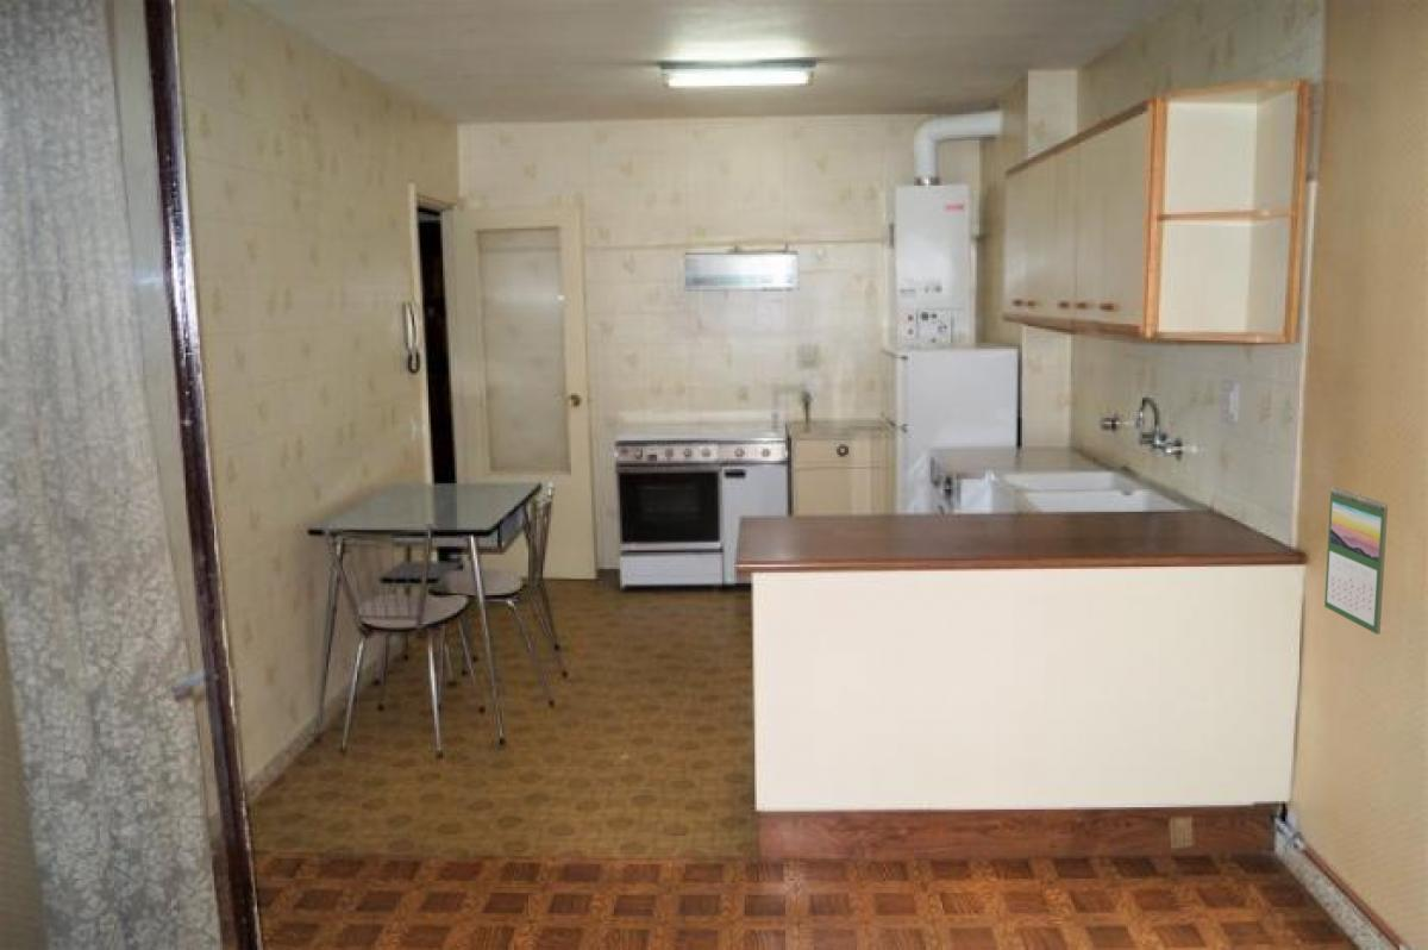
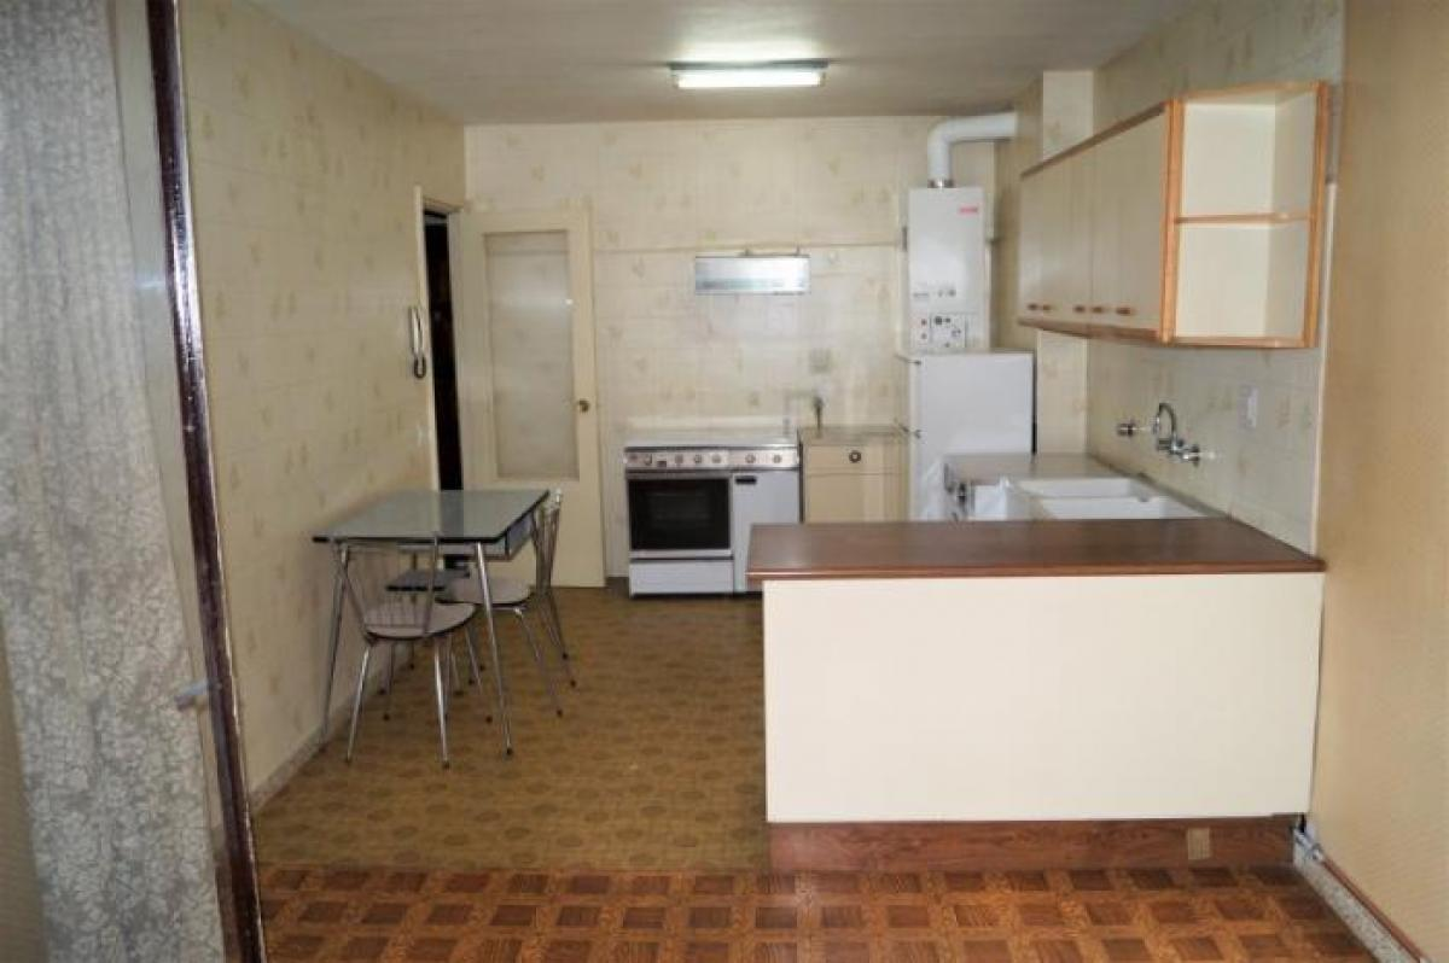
- calendar (1354, 556)
